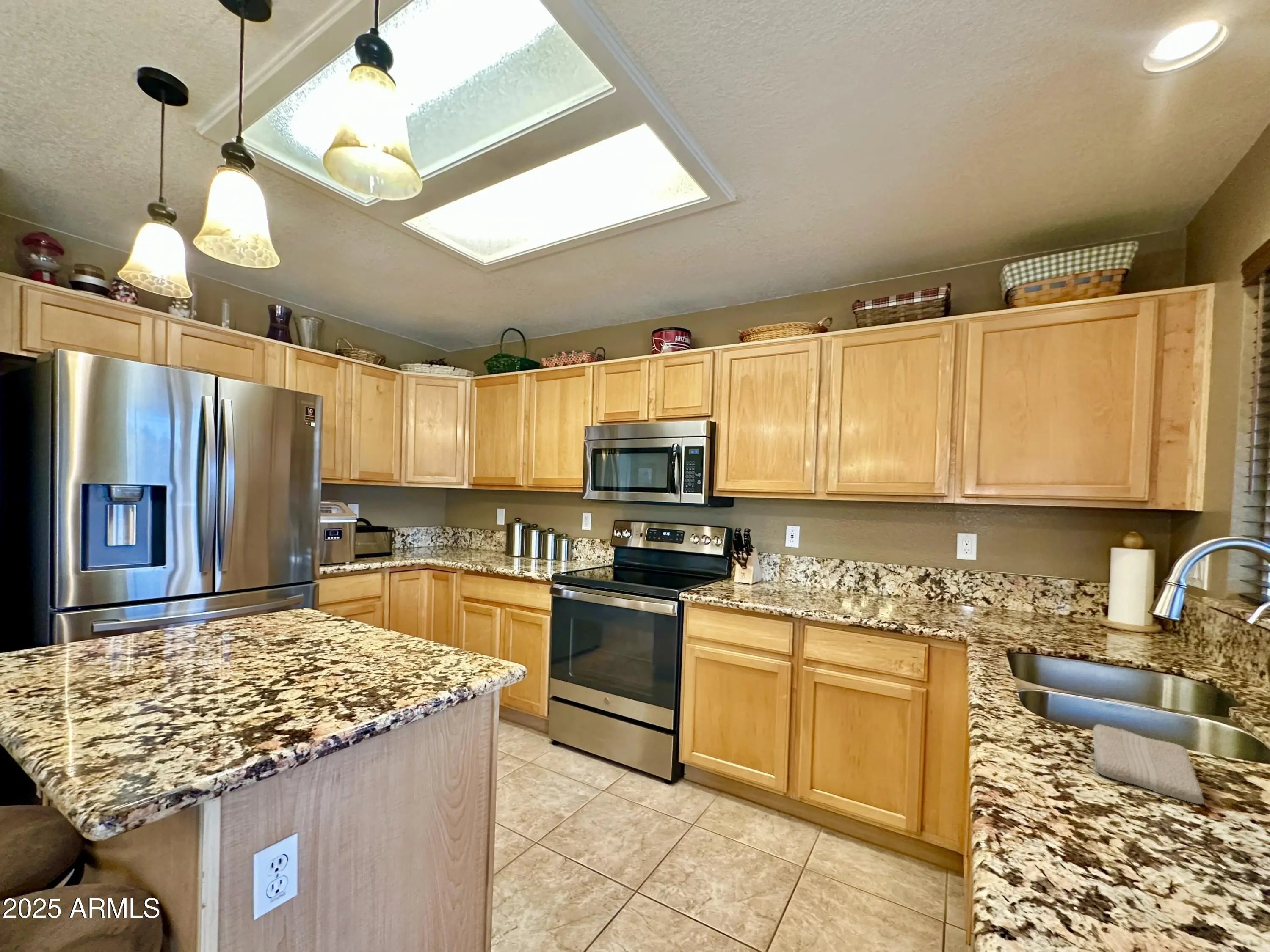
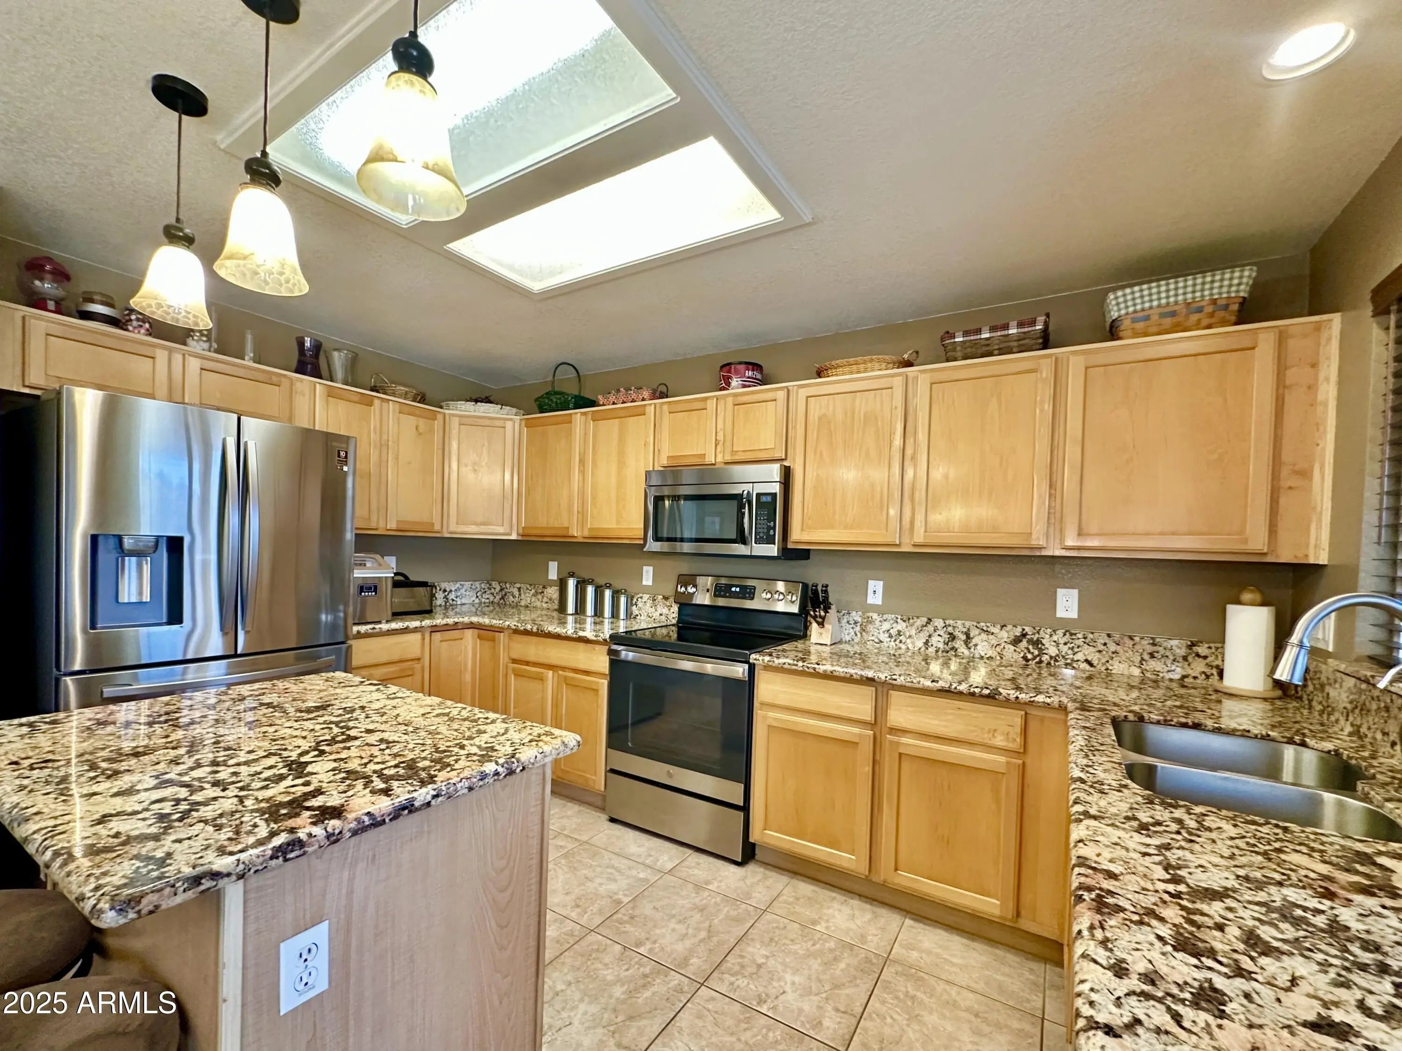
- washcloth (1142, 759)
